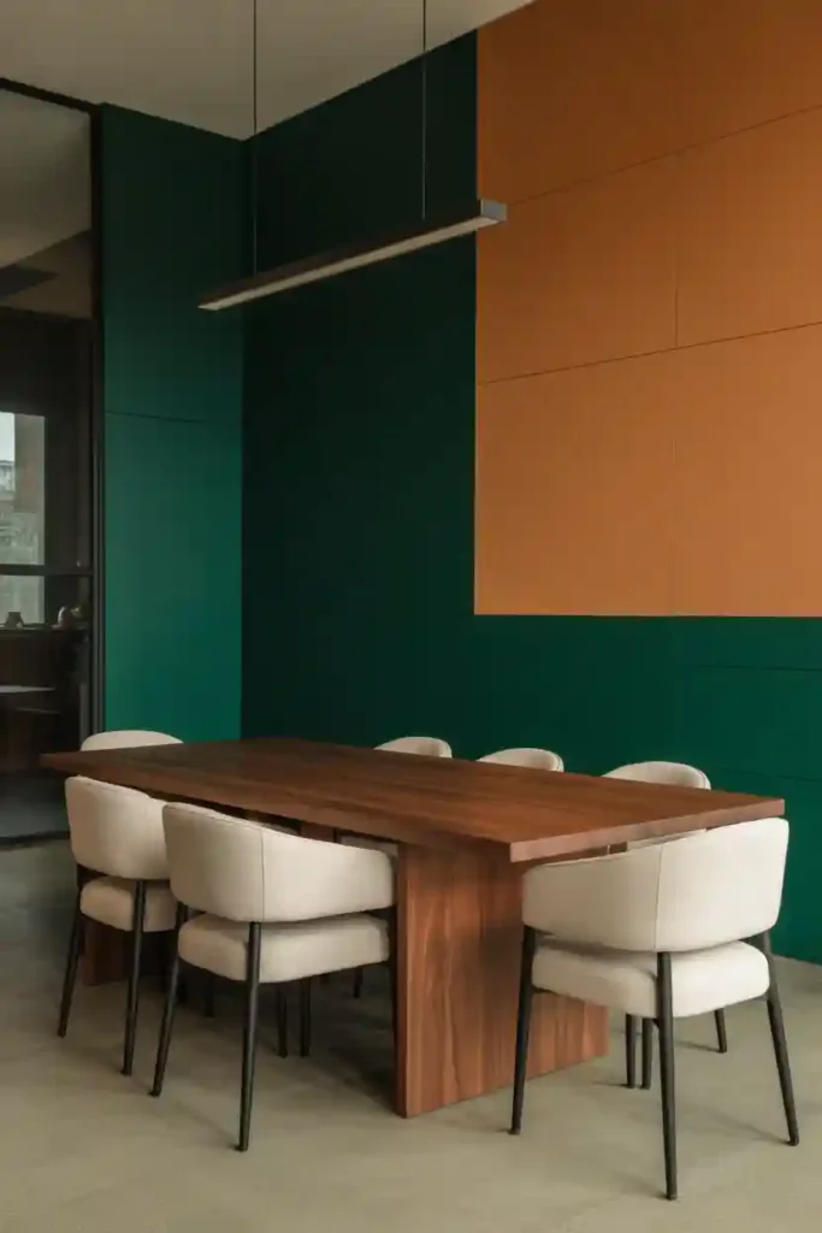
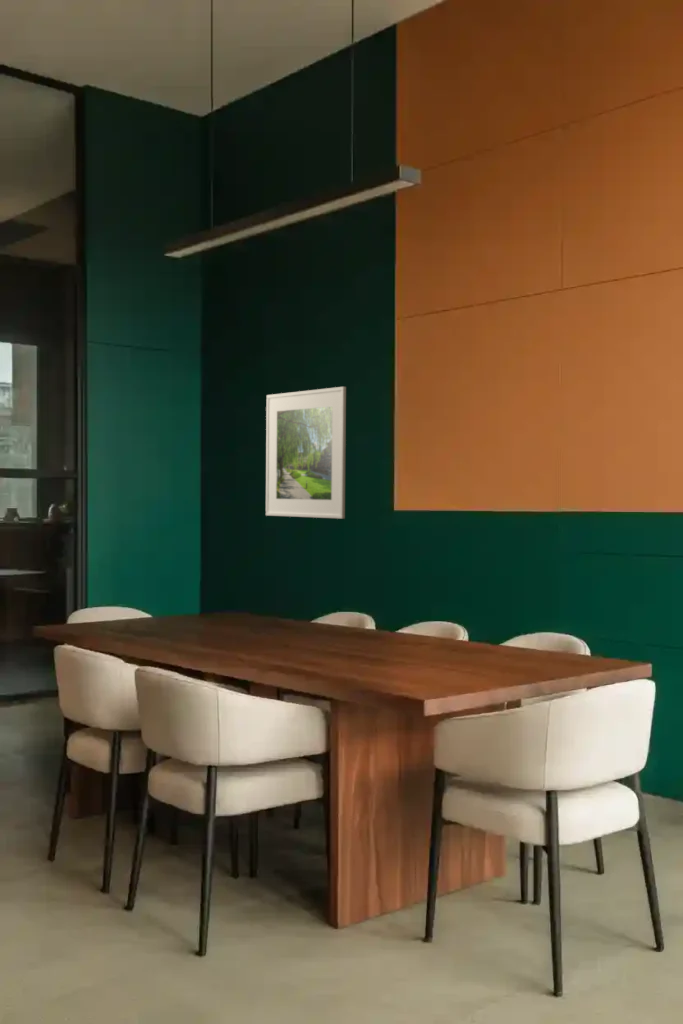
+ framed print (303, 454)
